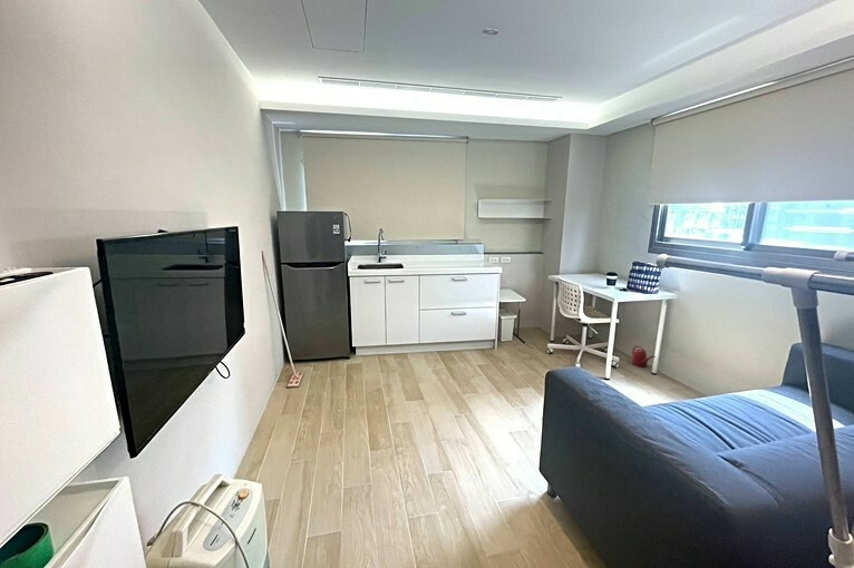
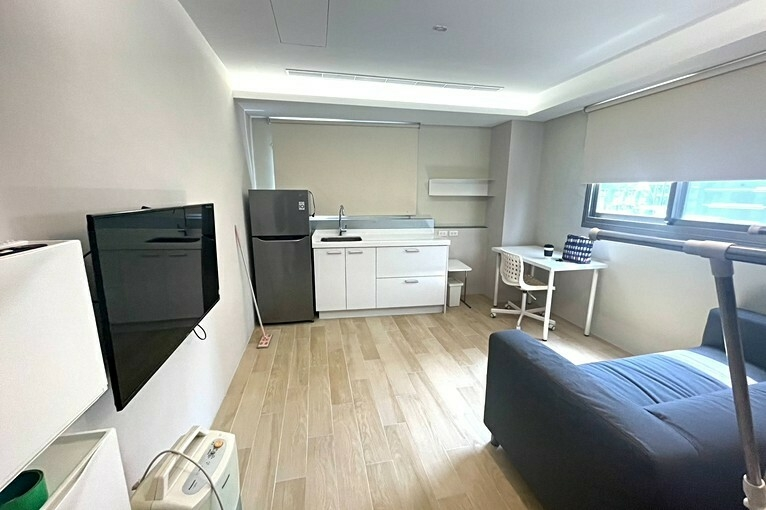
- watering can (643, 356)
